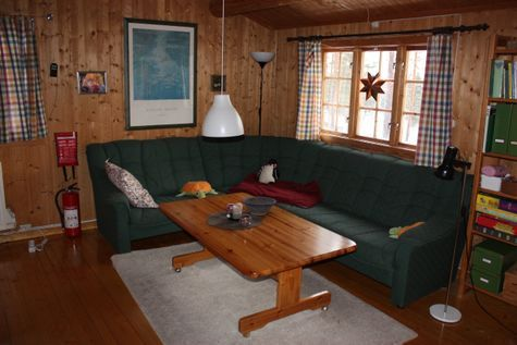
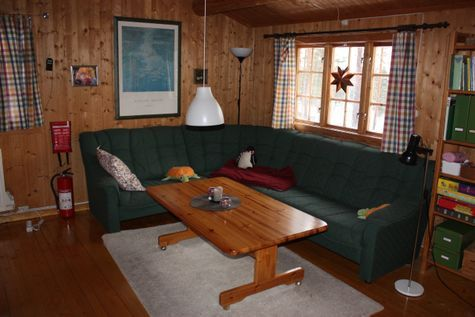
- decorative bowl (258, 207)
